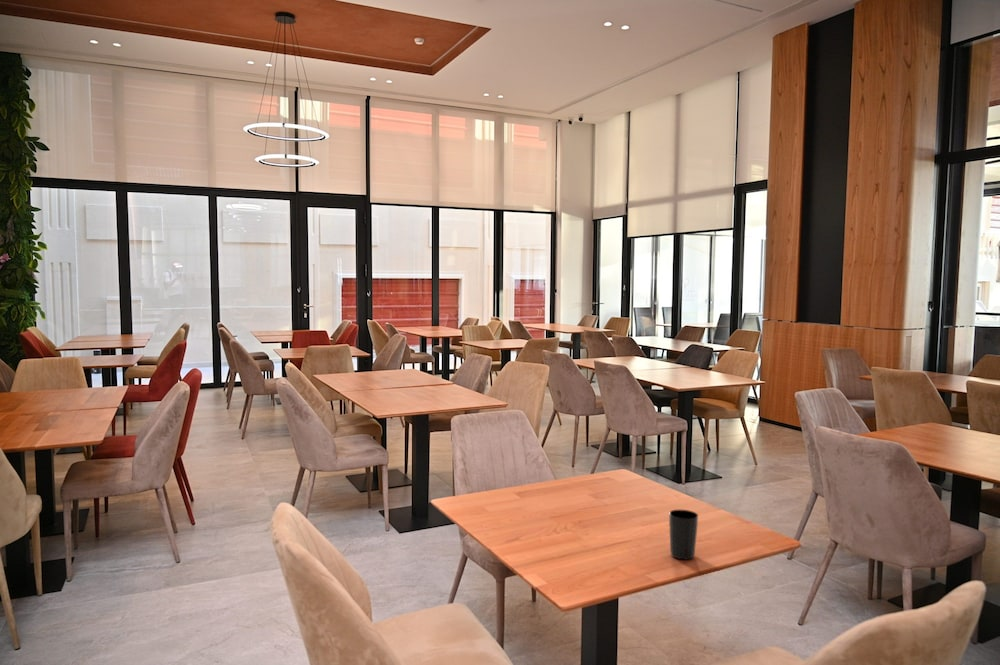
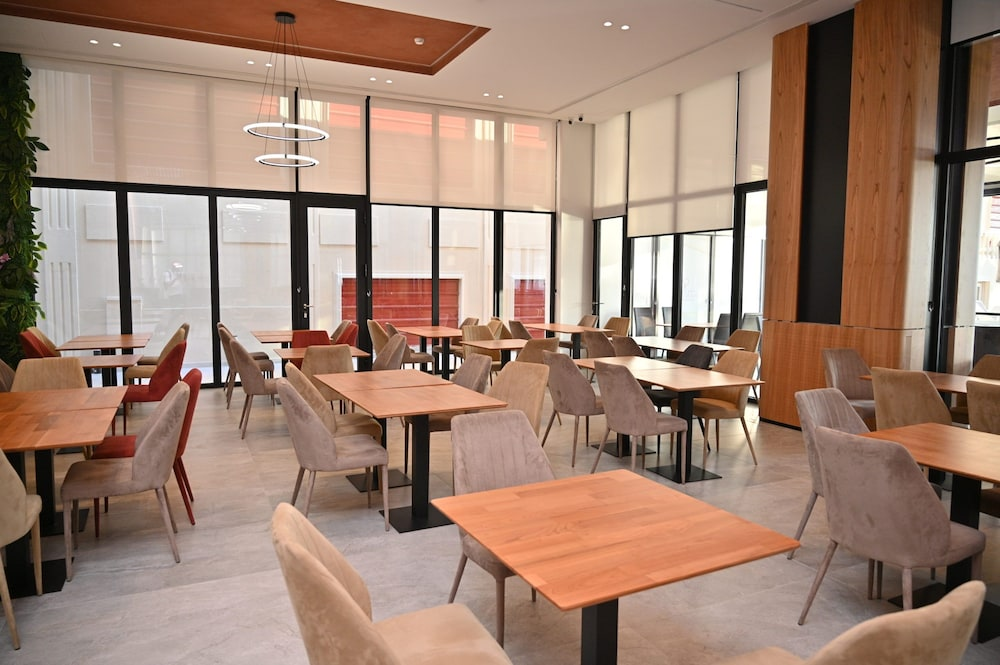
- cup (683, 534)
